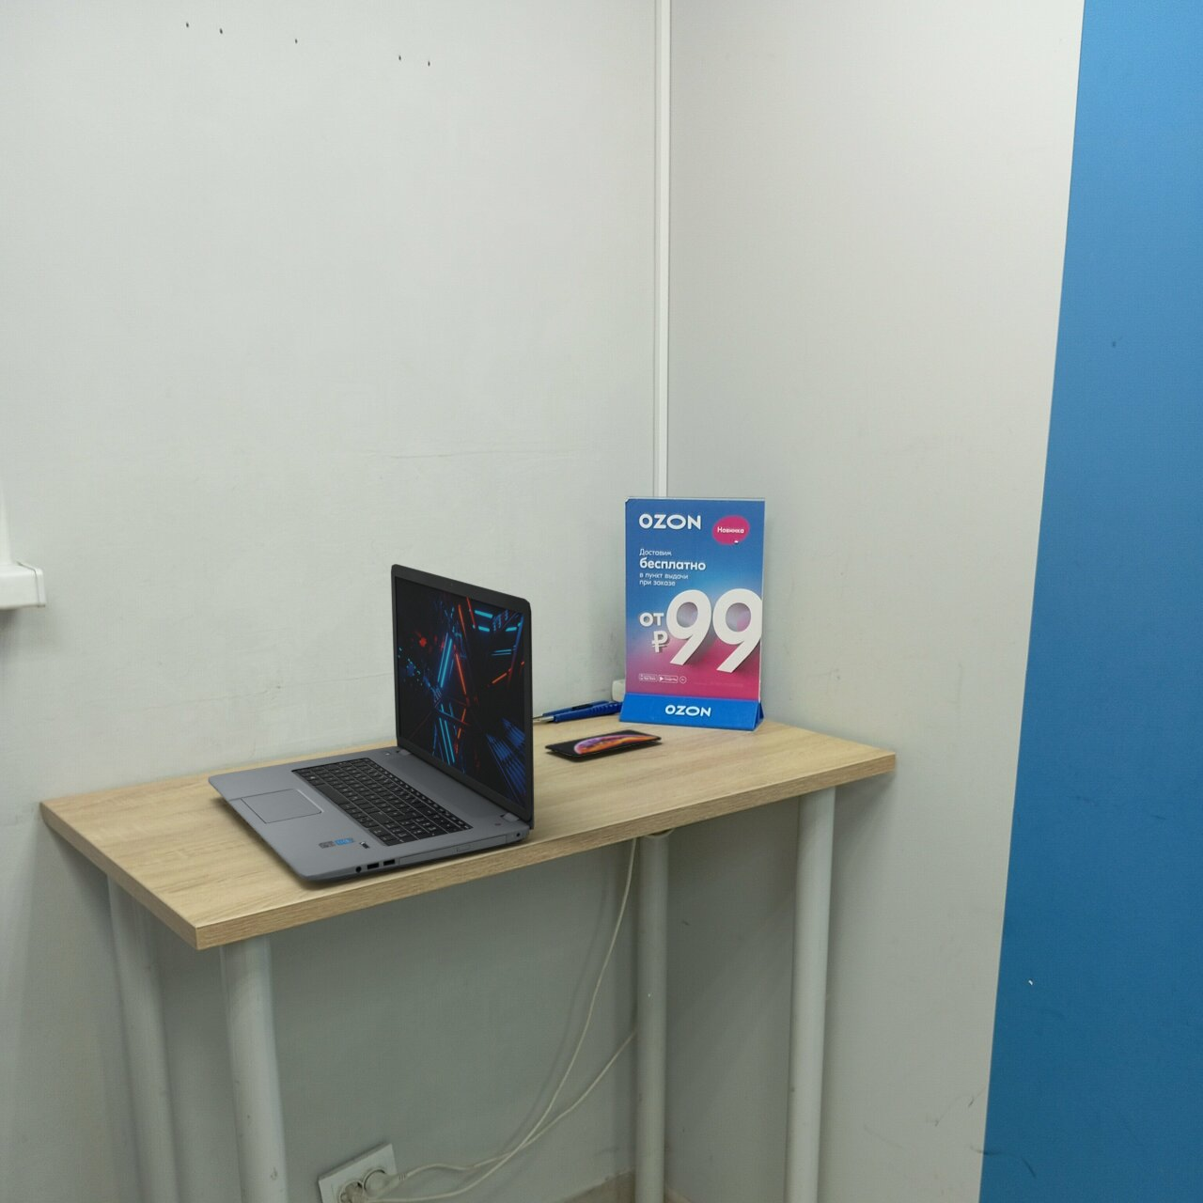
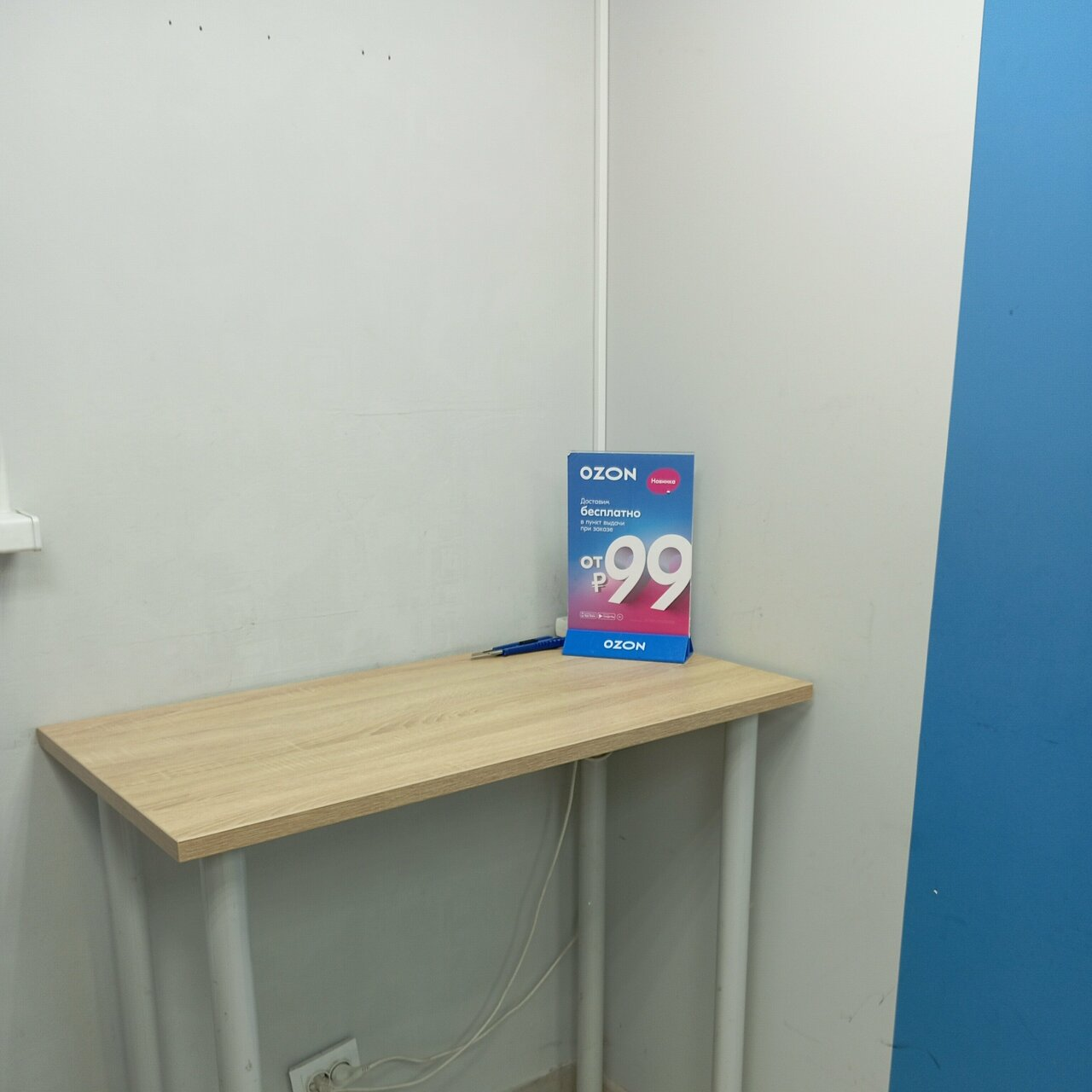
- laptop (394, 704)
- smartphone (604, 743)
